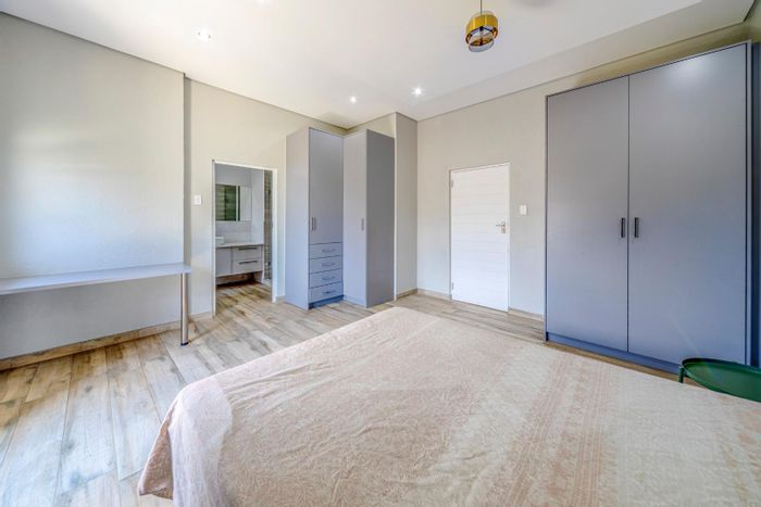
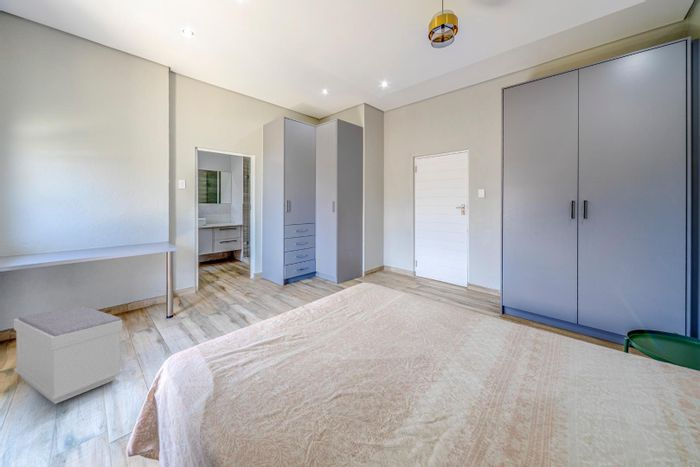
+ bench (69, 347)
